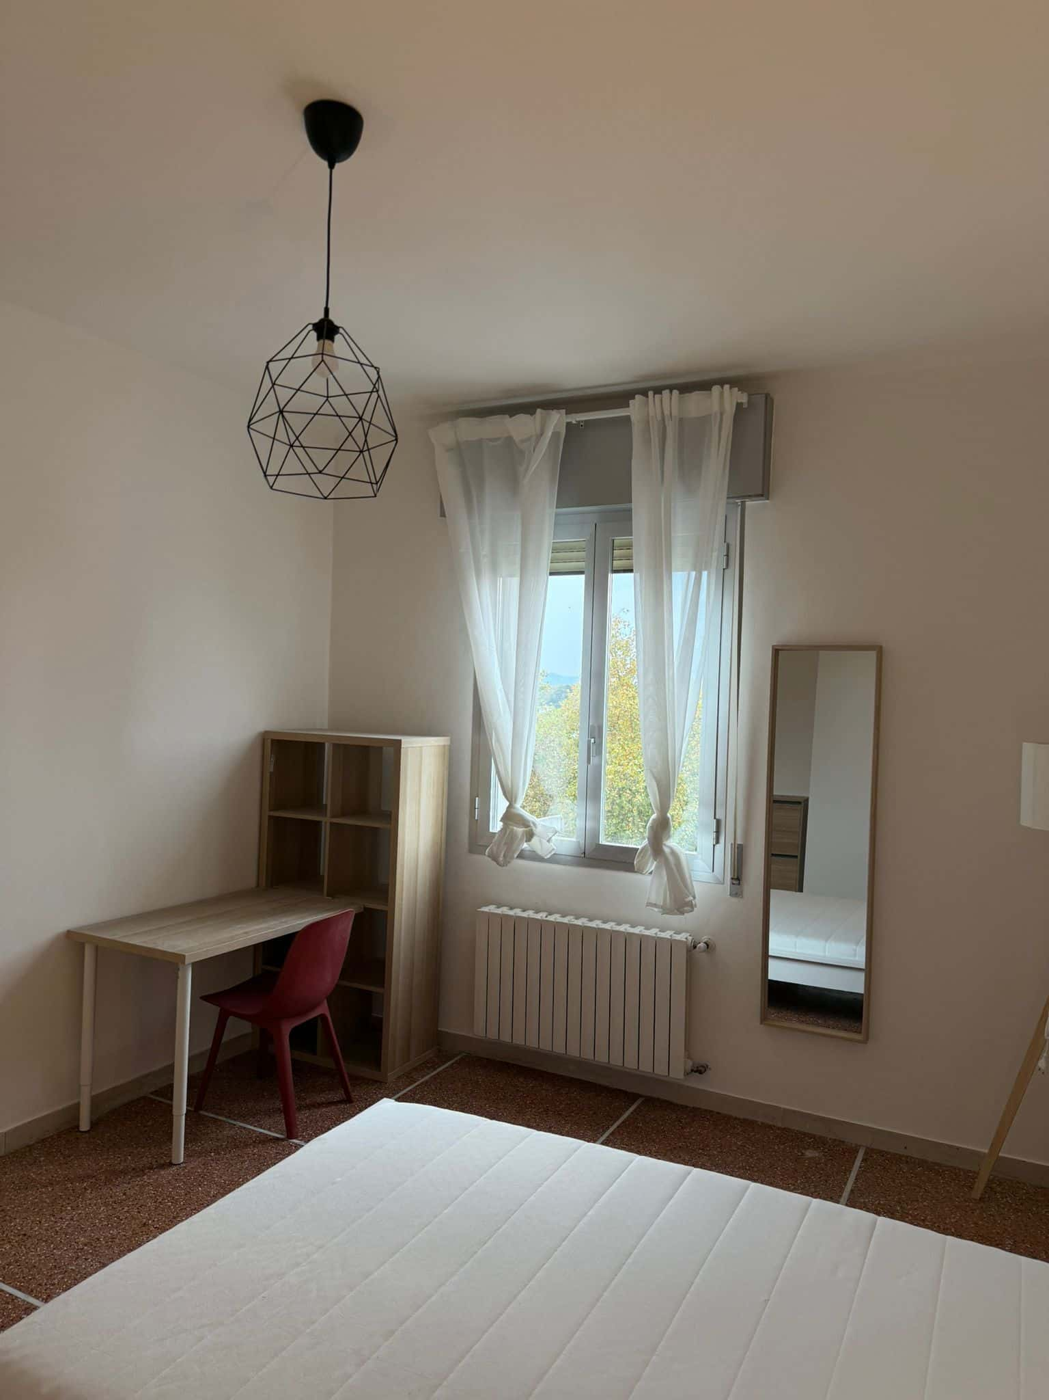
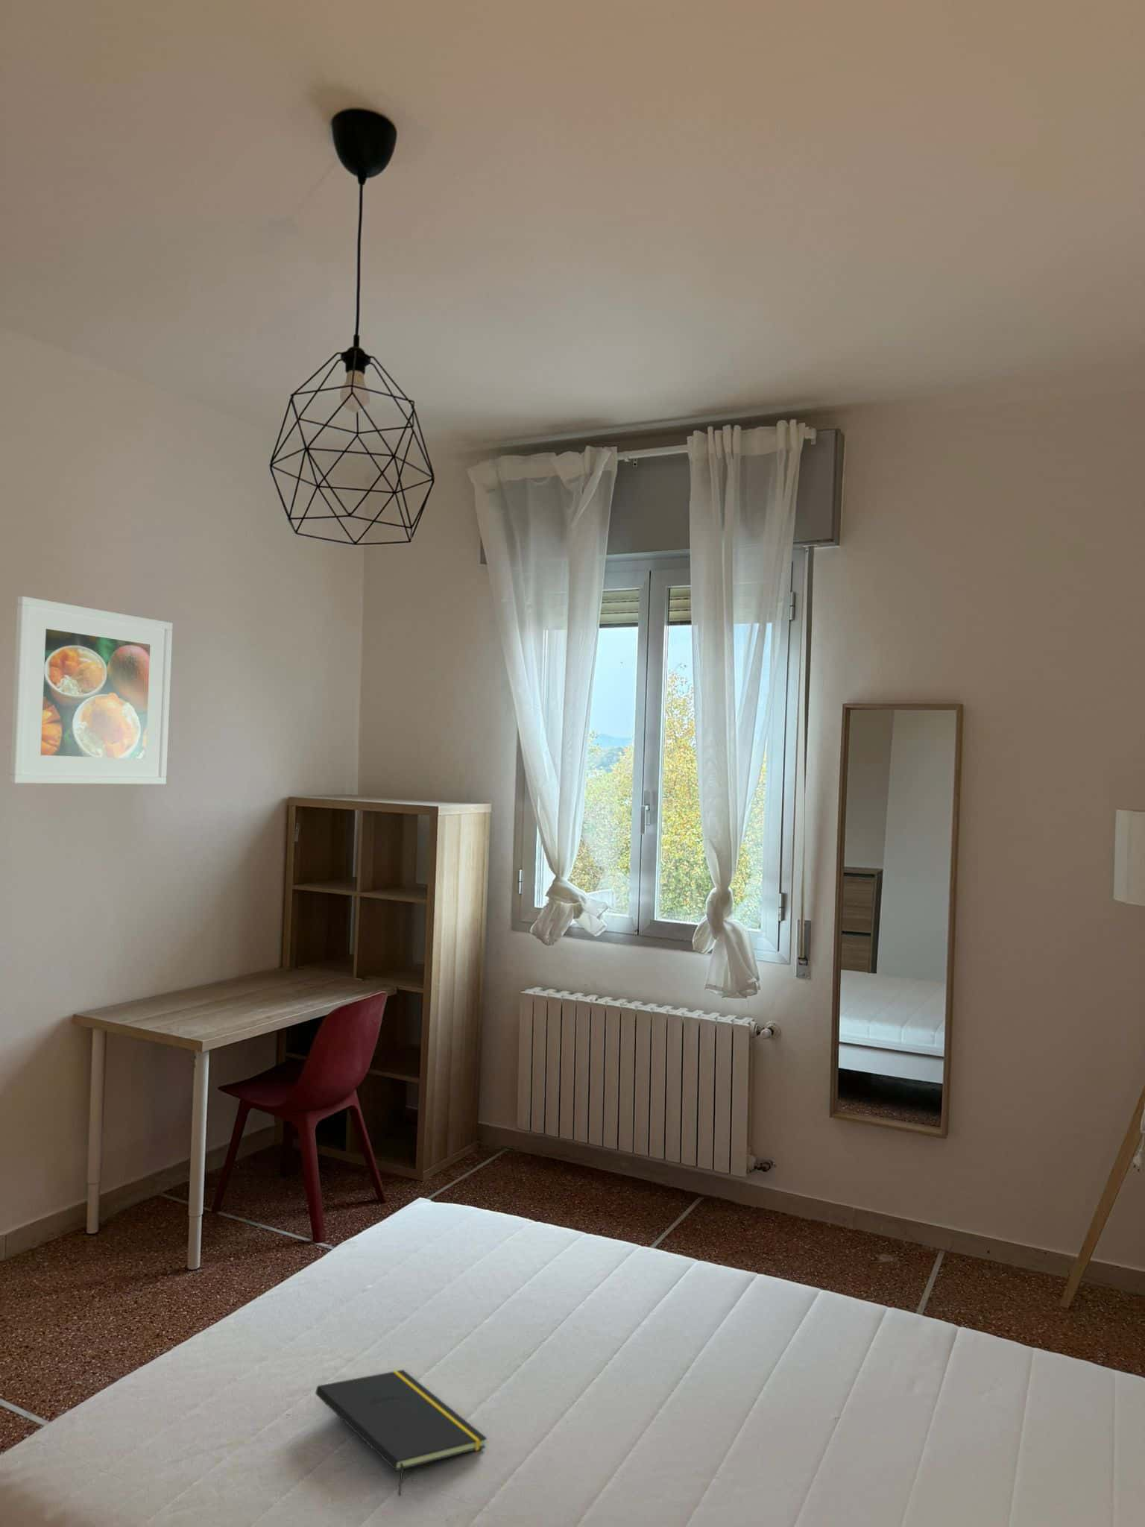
+ notepad (399, 1416)
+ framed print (97, 696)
